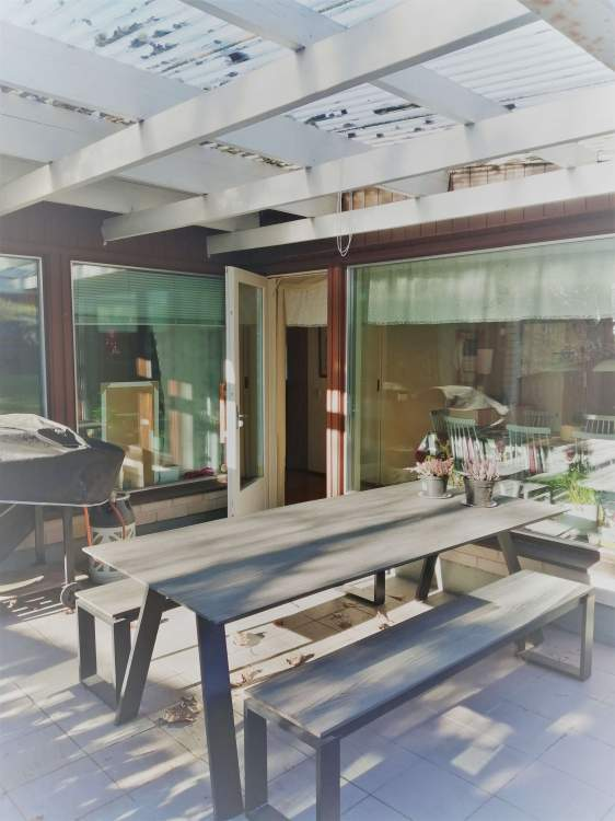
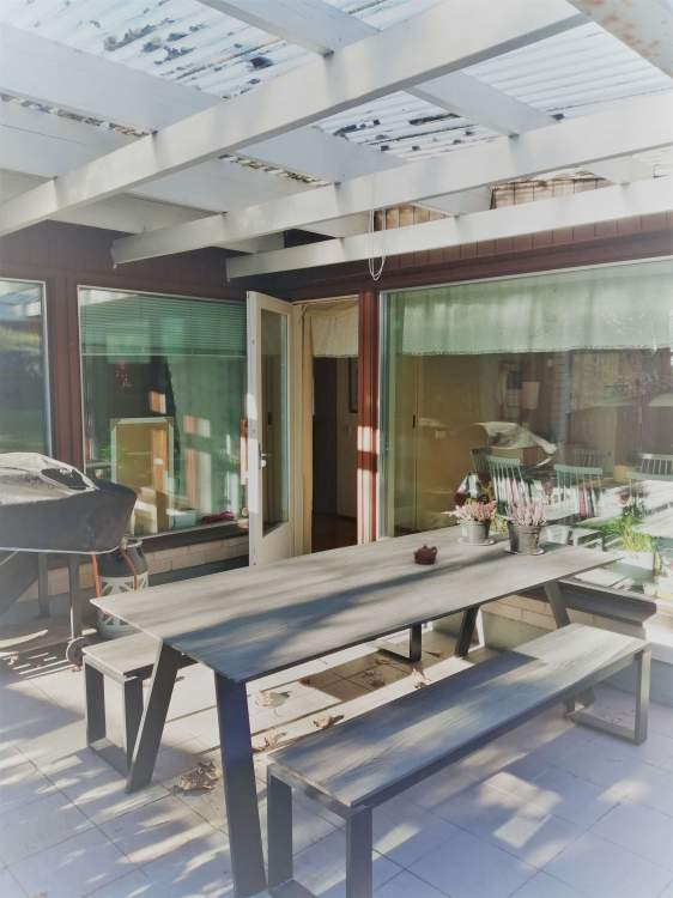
+ teapot (425, 552)
